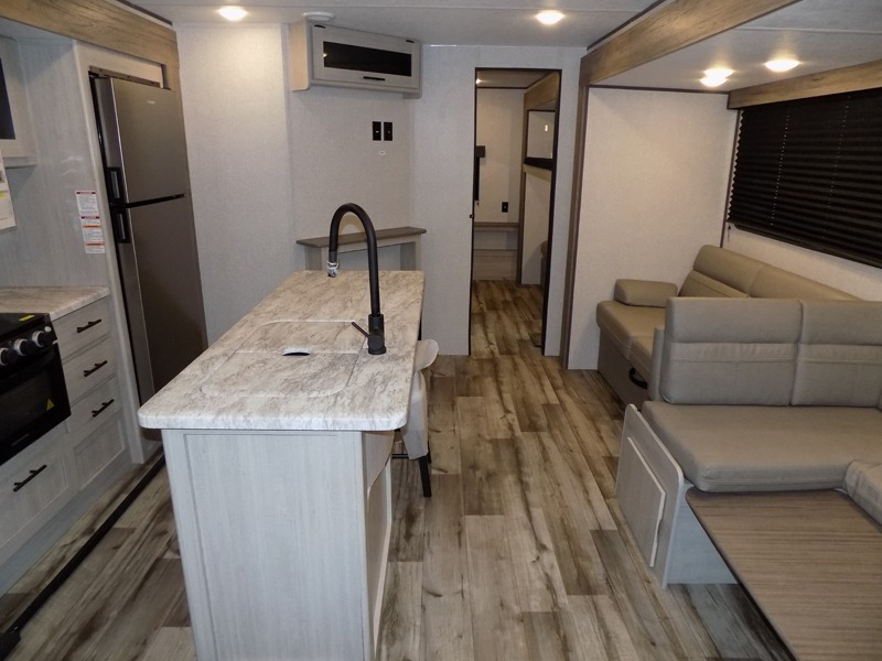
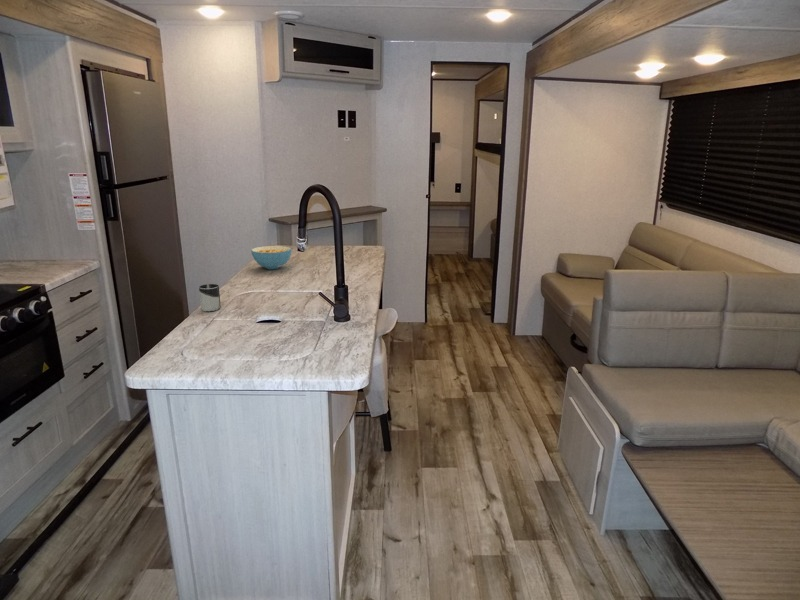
+ cup (210, 296)
+ cereal bowl (271, 258)
